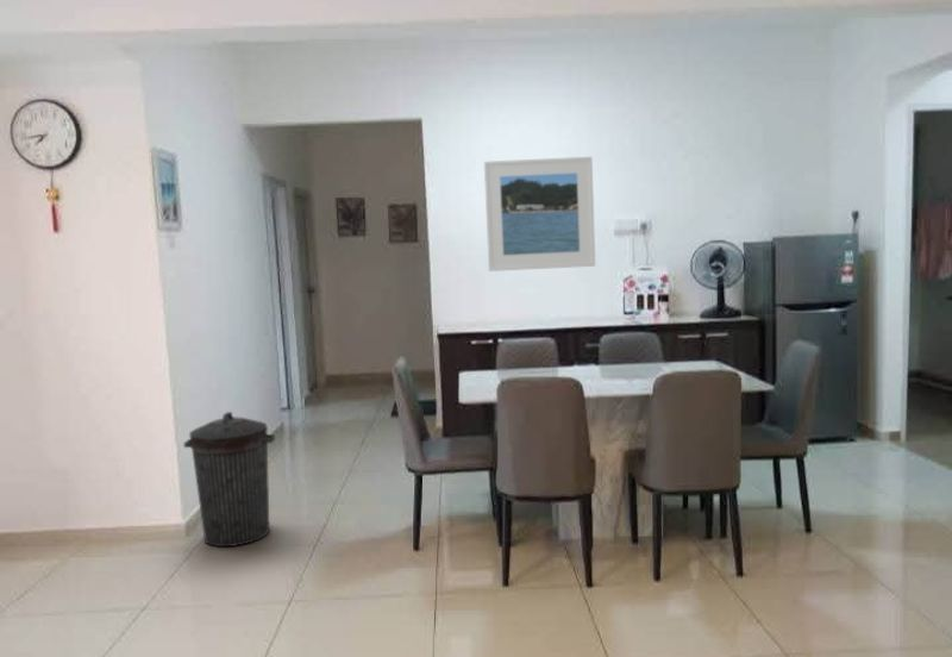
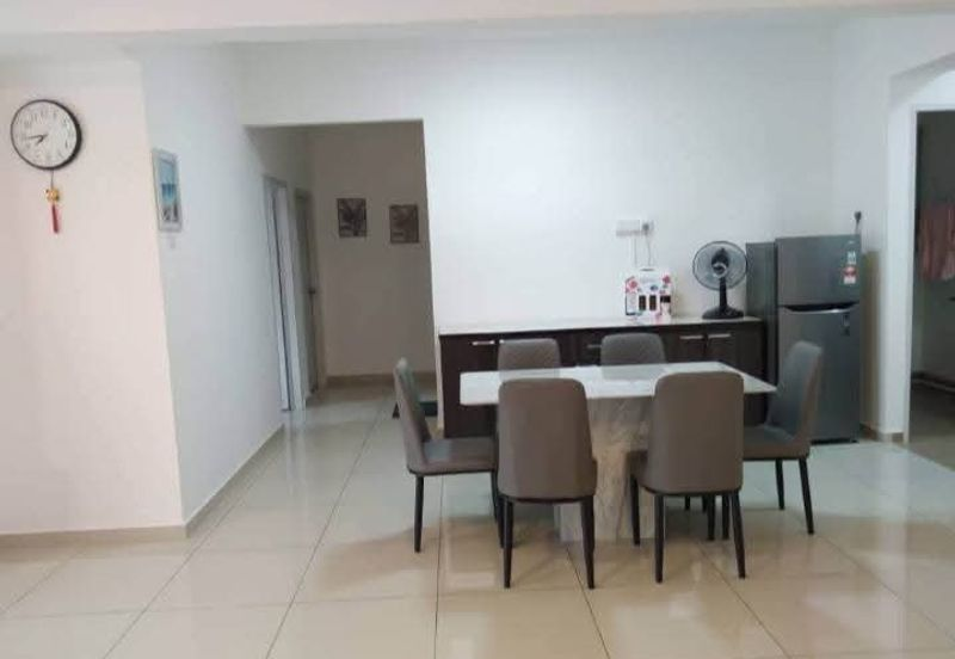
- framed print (539, 214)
- trash can (232, 474)
